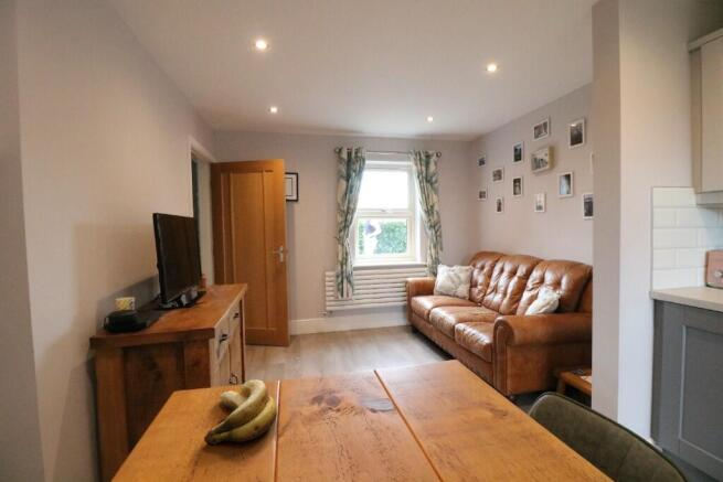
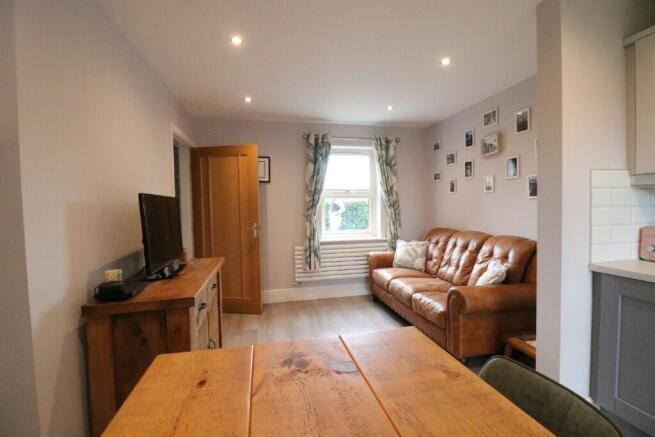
- banana (234, 404)
